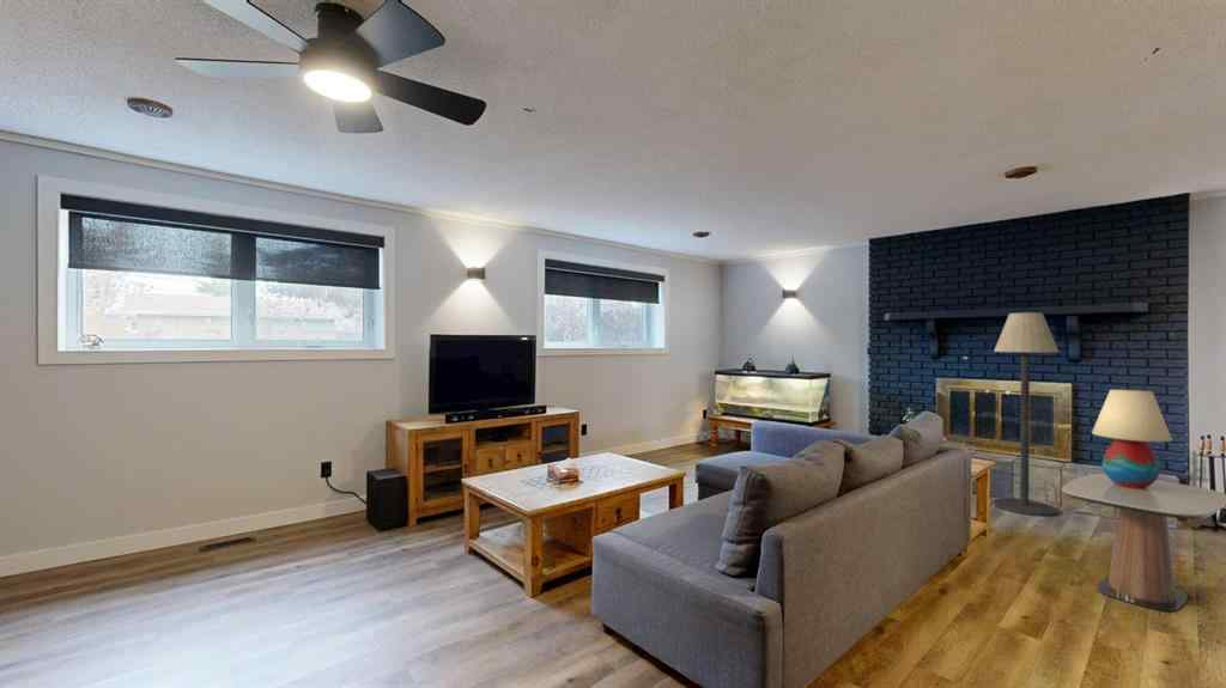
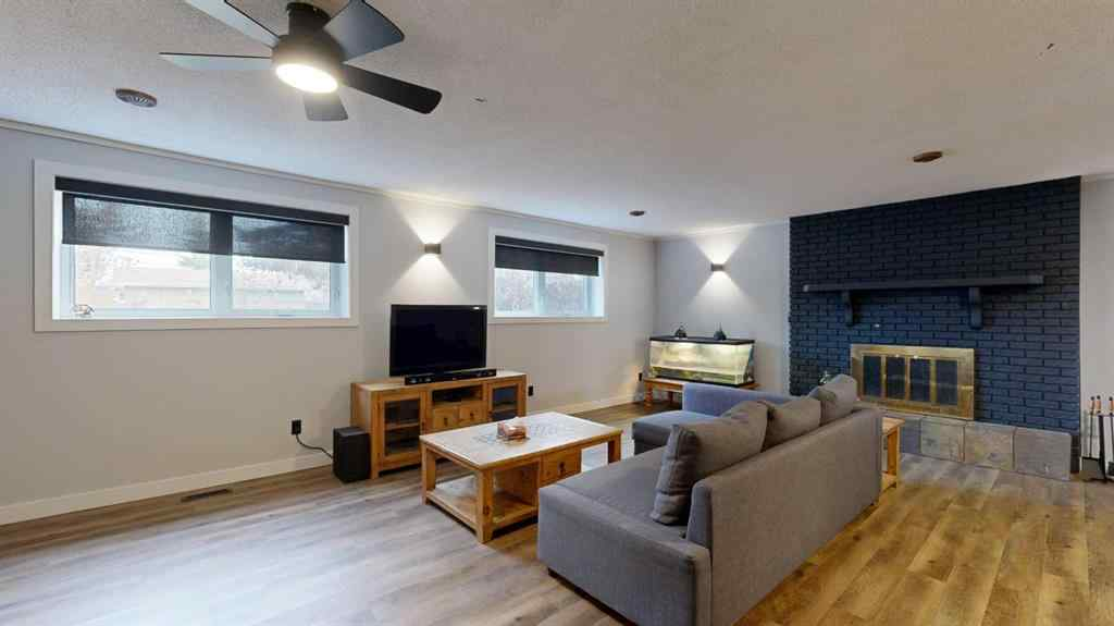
- side table (1141, 541)
- floor lamp (1025, 410)
- table lamp (1130, 438)
